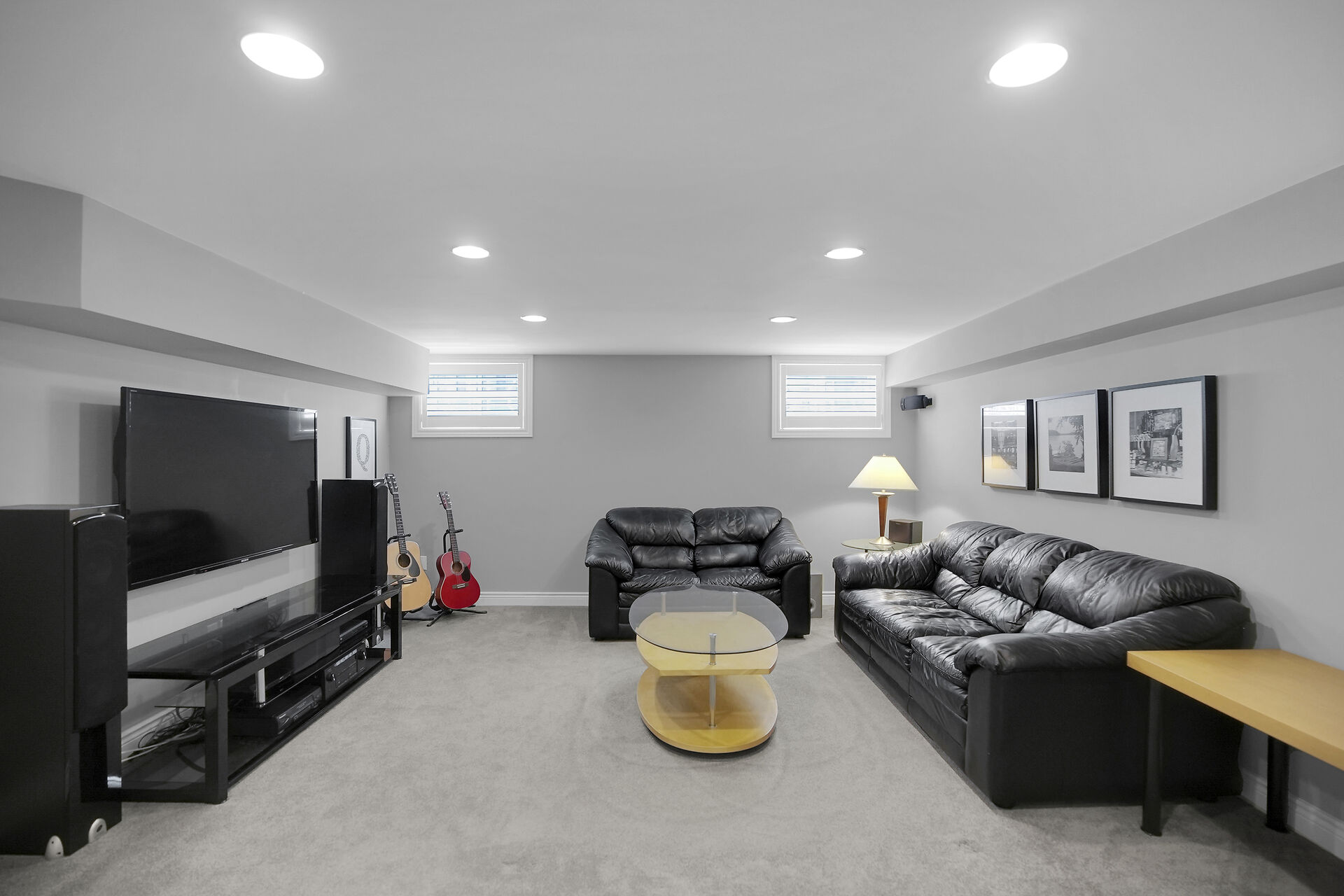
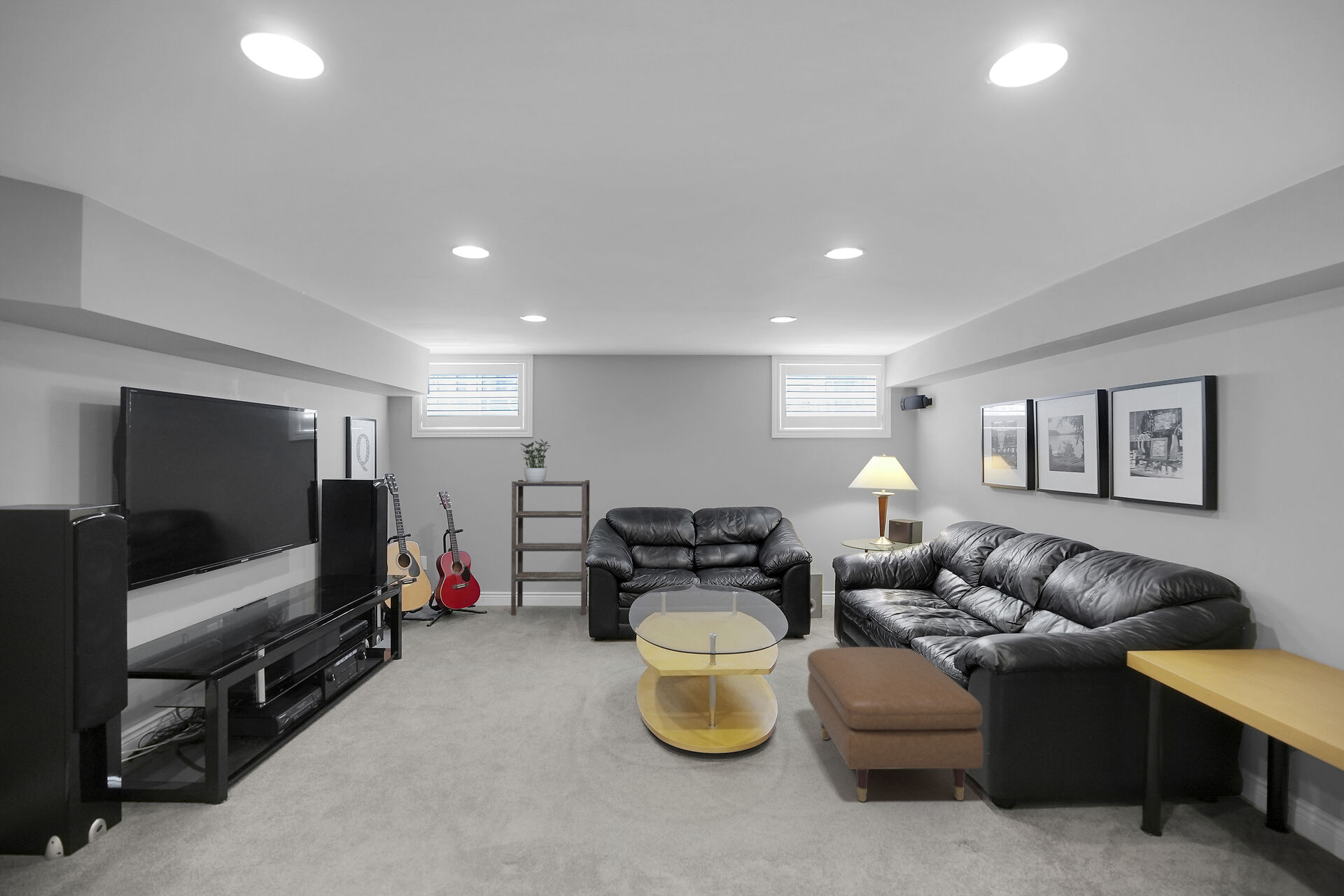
+ ottoman (886, 715)
+ potted plant (536, 458)
+ shelving unit (551, 545)
